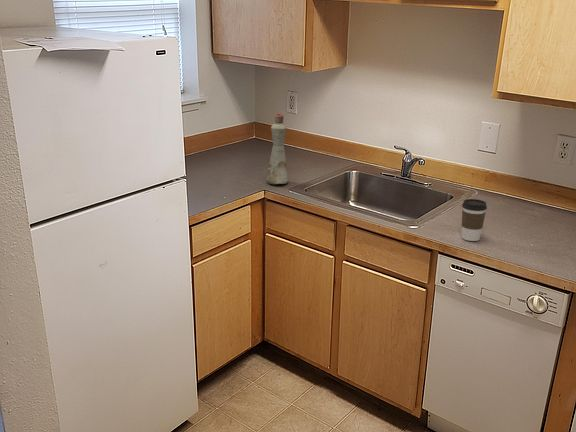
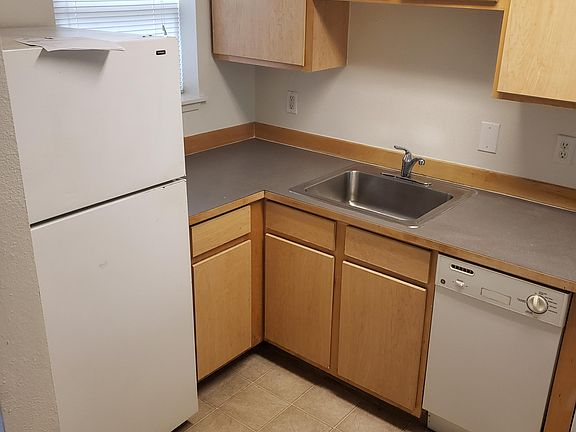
- bottle (277, 148)
- coffee cup (472, 220)
